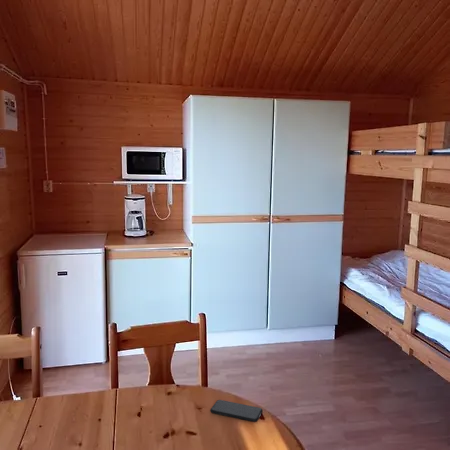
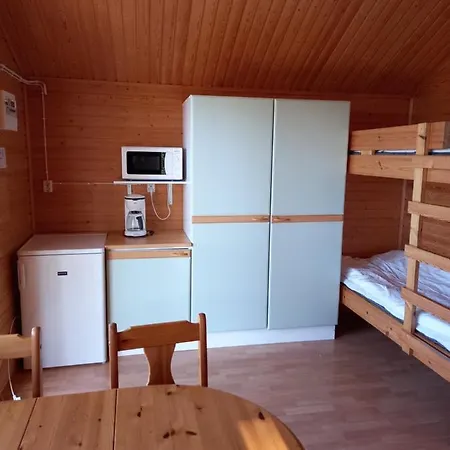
- smartphone (236, 410)
